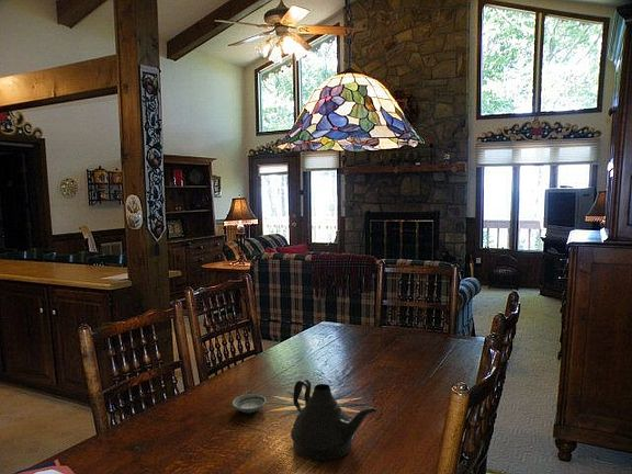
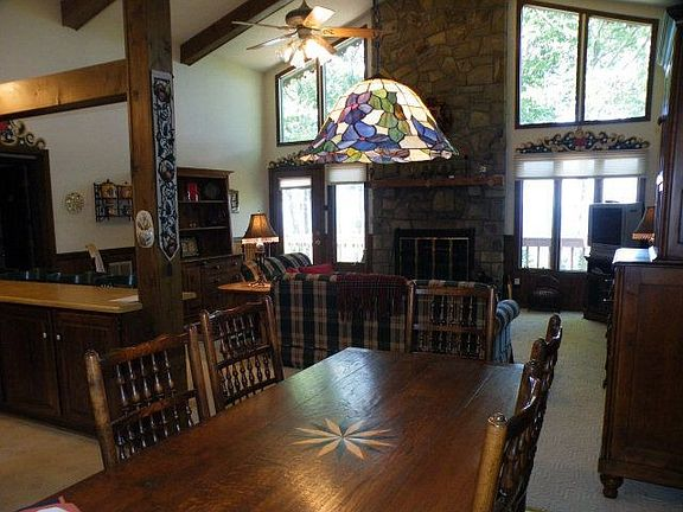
- saucer (249, 405)
- teapot (331, 419)
